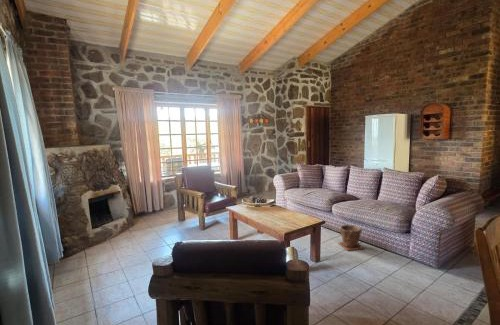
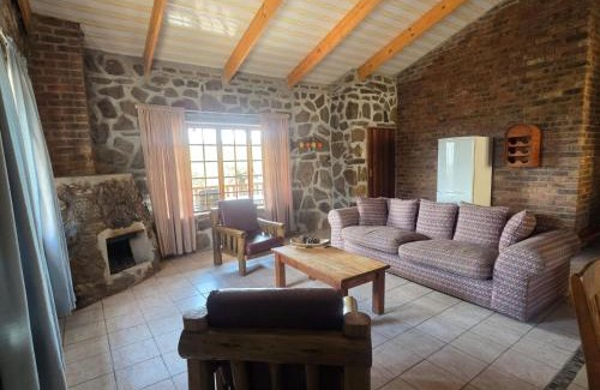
- plant pot (351, 236)
